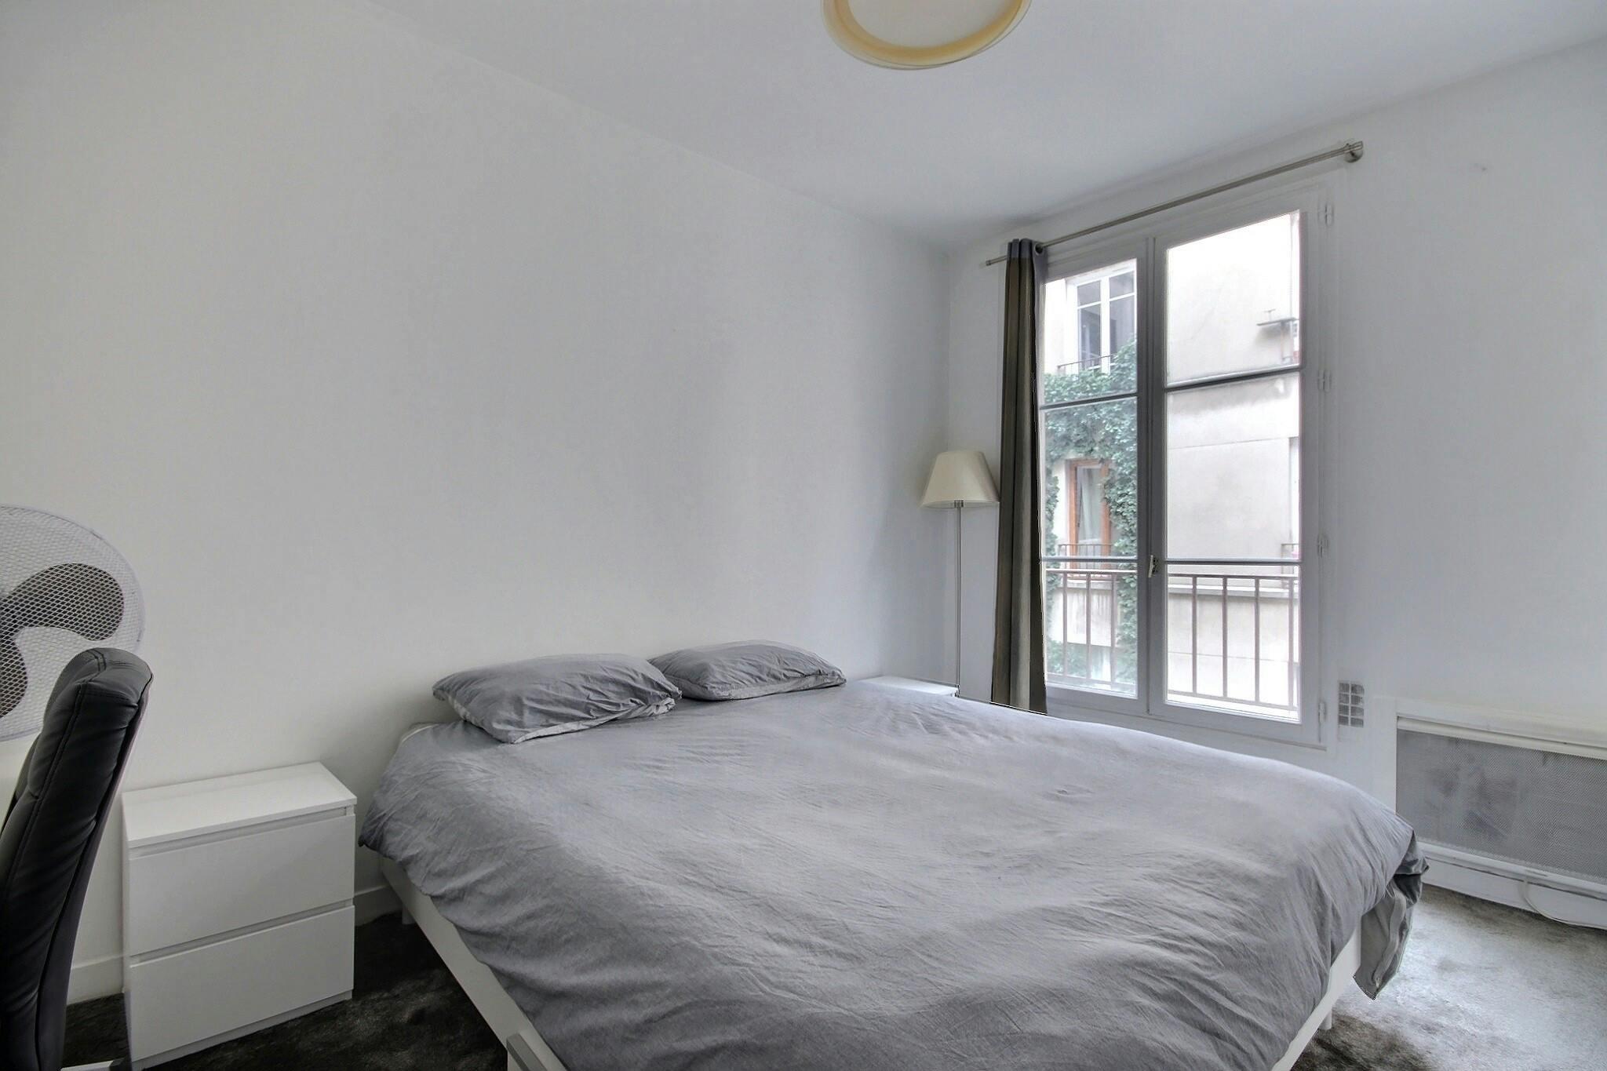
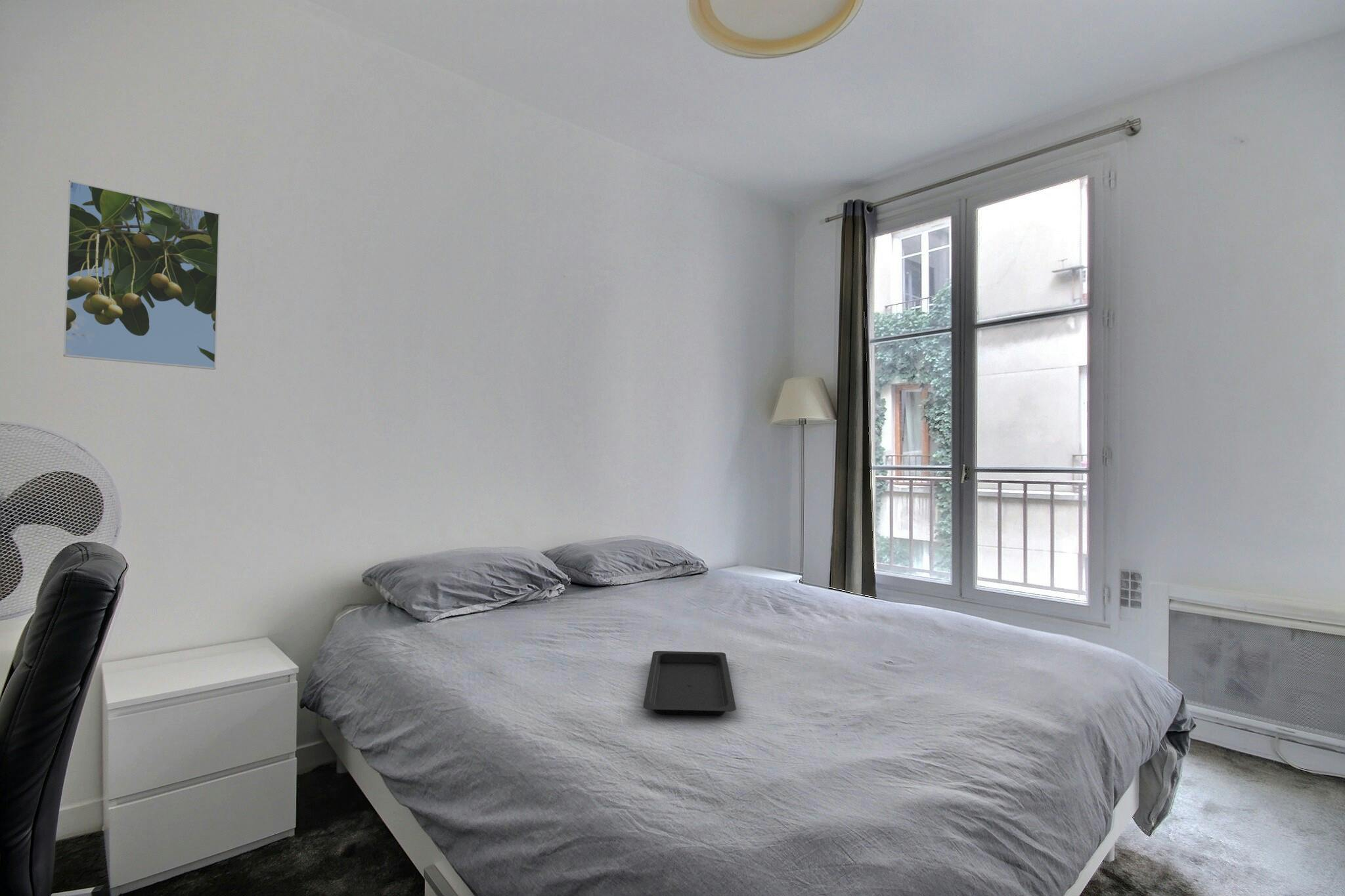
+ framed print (146, 281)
+ serving tray (689, 681)
